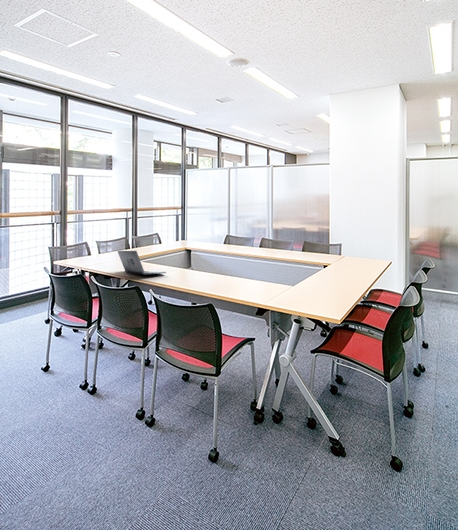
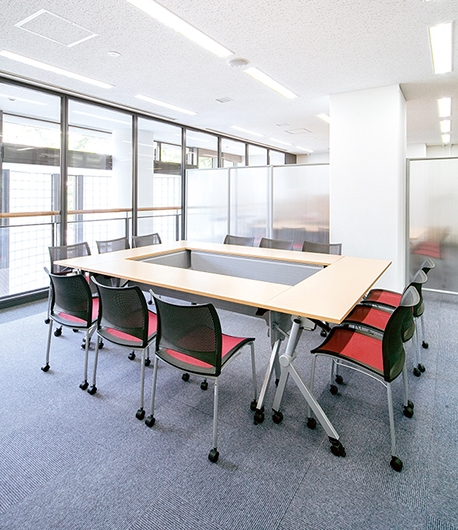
- laptop (140, 262)
